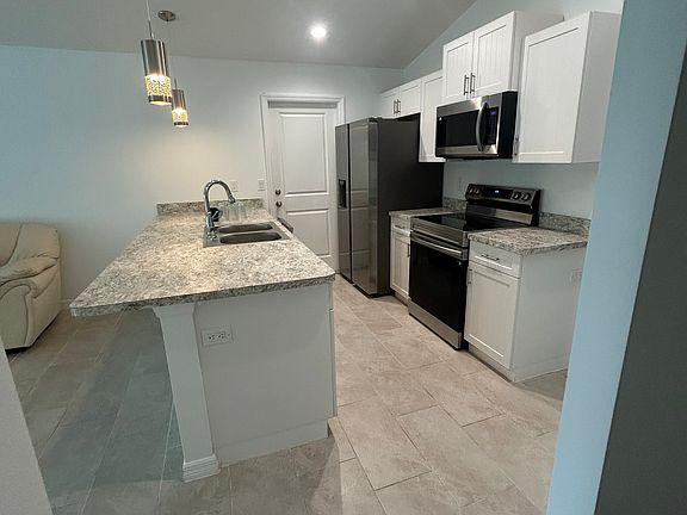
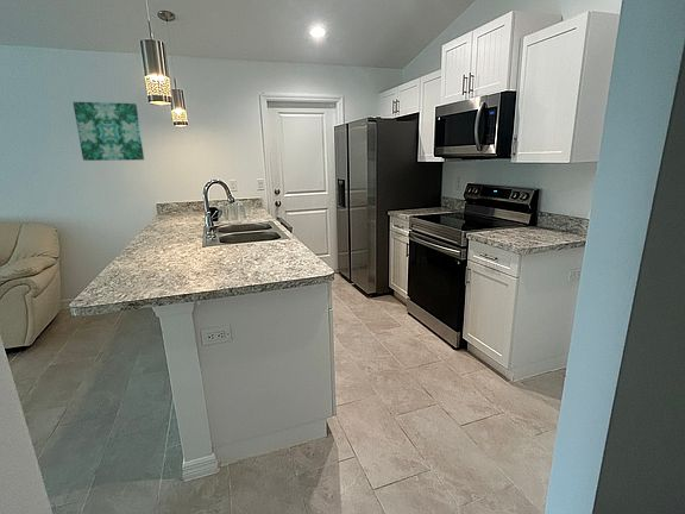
+ wall art (109, 132)
